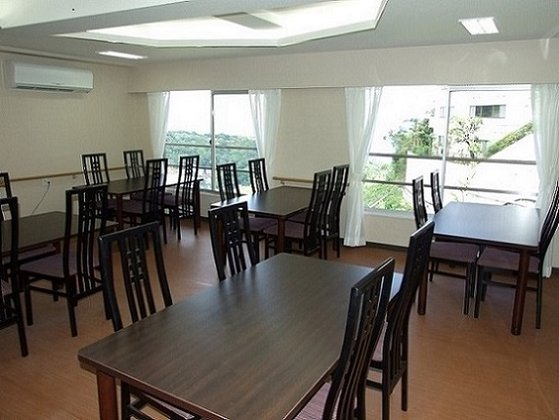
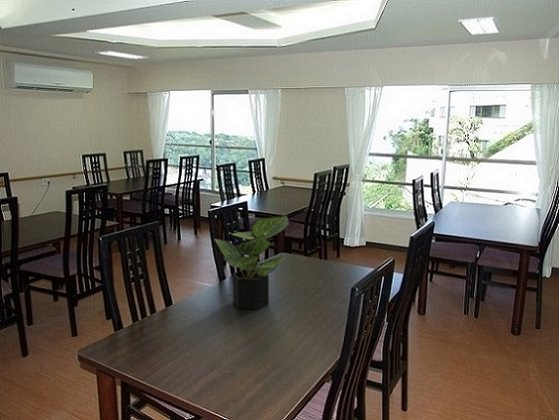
+ potted plant (257, 262)
